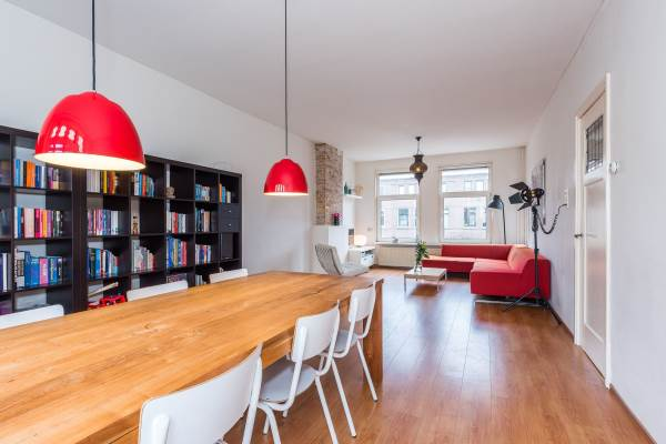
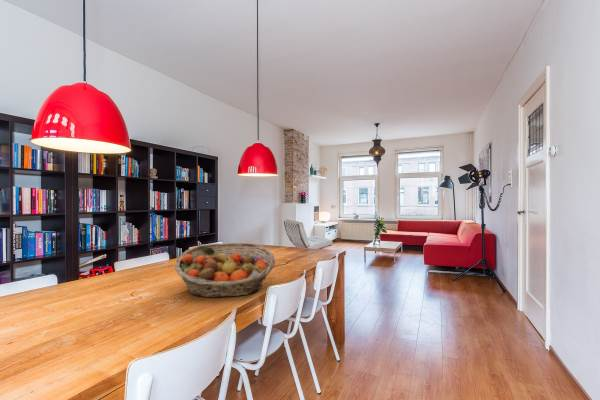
+ fruit basket (226, 268)
